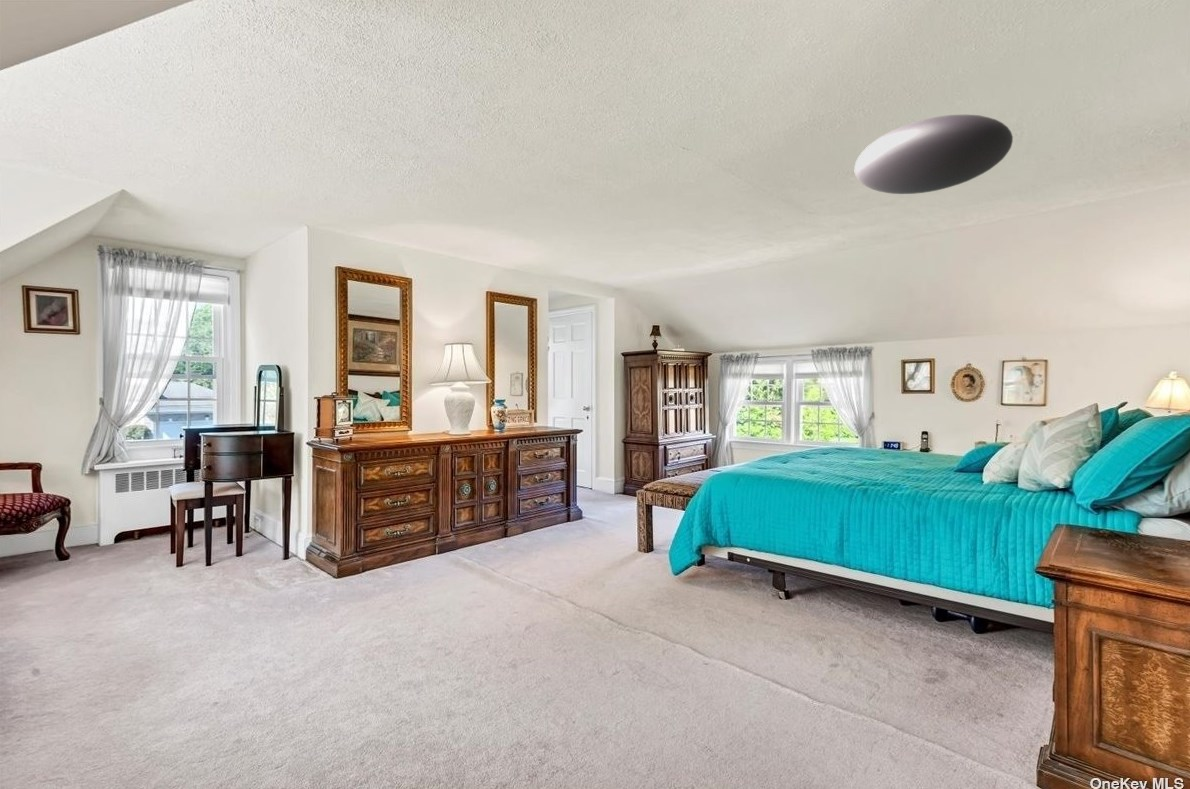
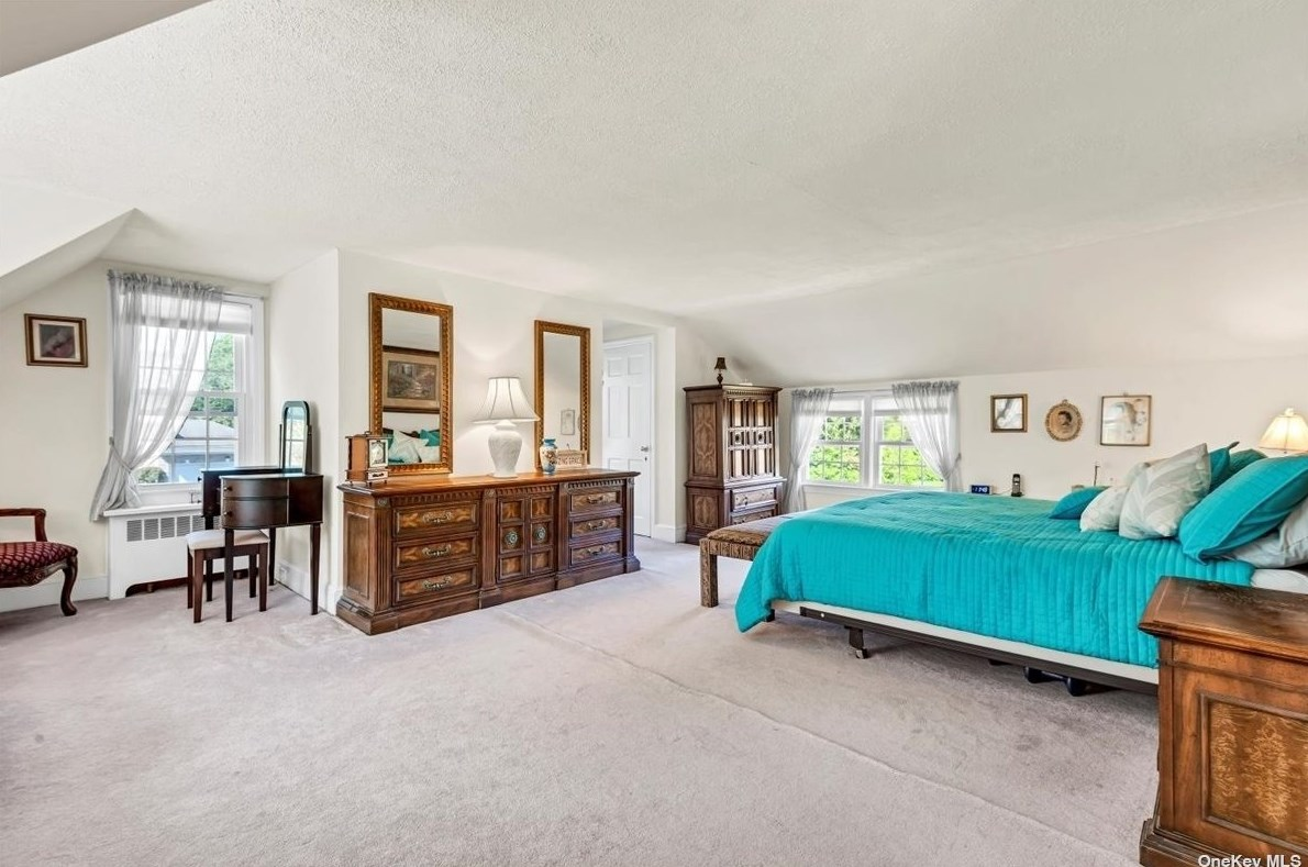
- ceiling light (928, 157)
